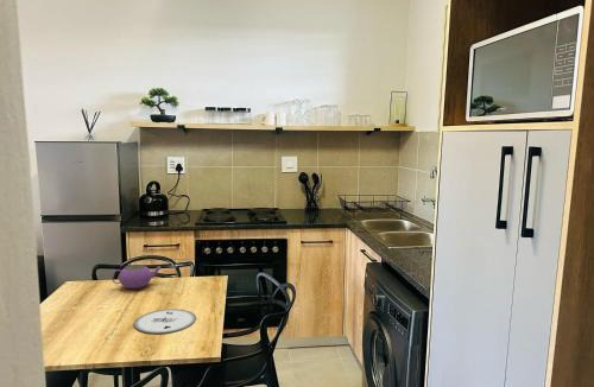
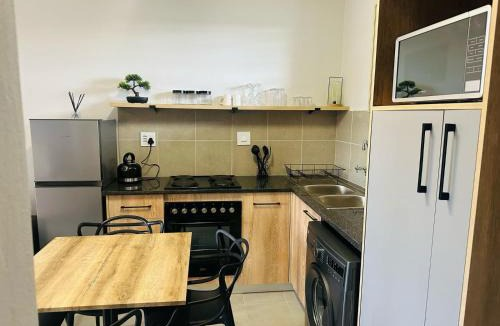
- teapot (137, 277)
- plate (165, 319)
